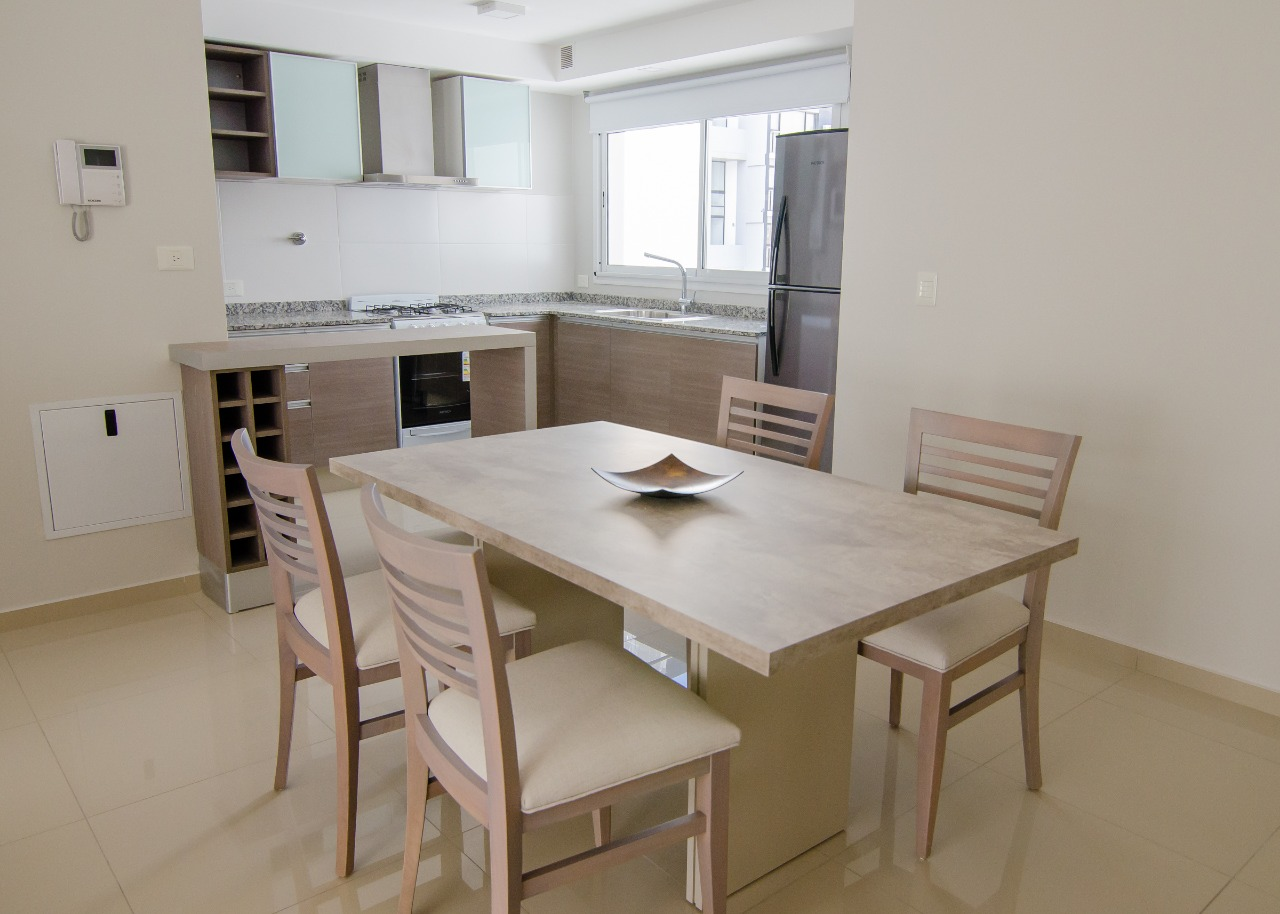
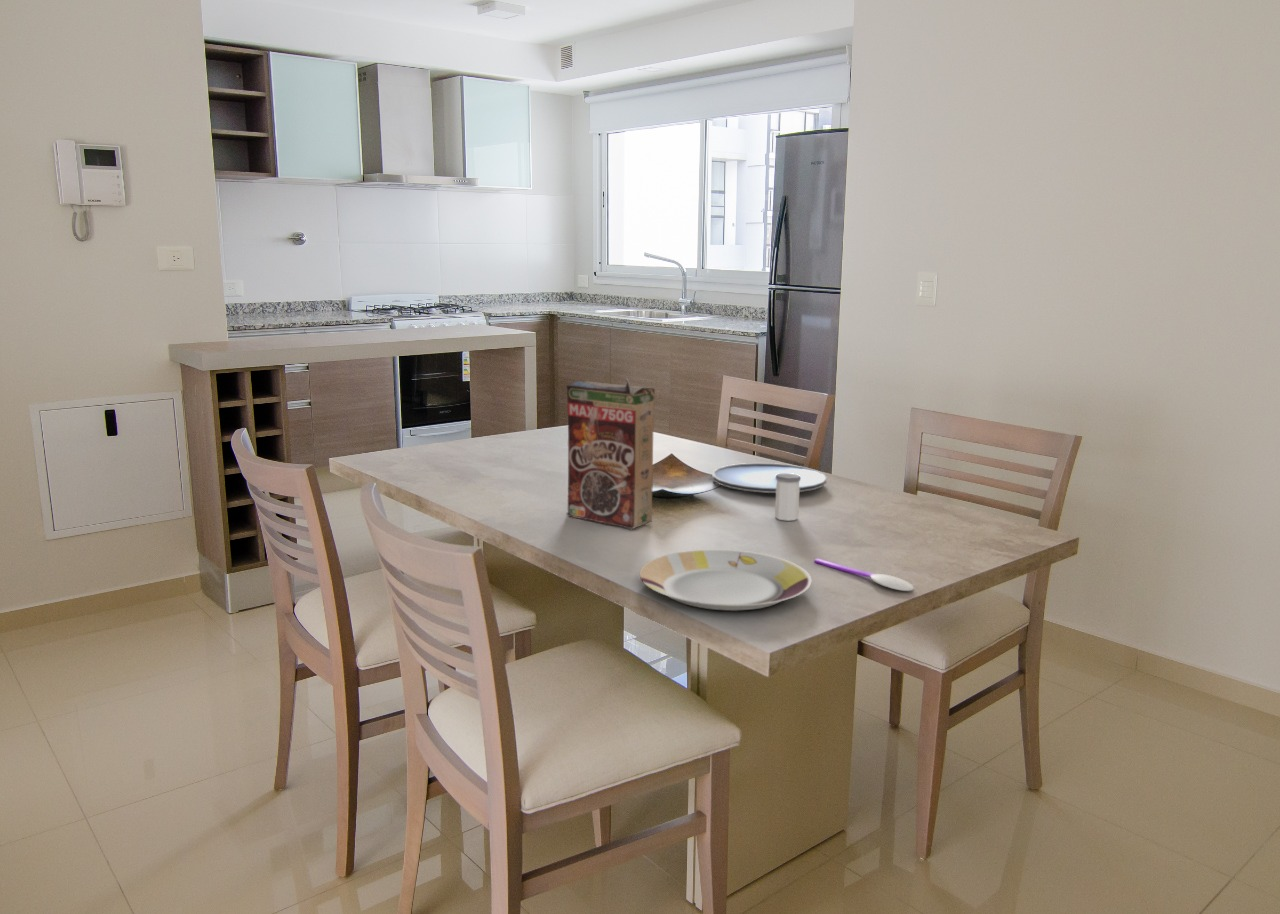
+ plate (768, 479)
+ spoon (861, 572)
+ salt shaker (787, 496)
+ plate (724, 581)
+ cereal box (608, 448)
